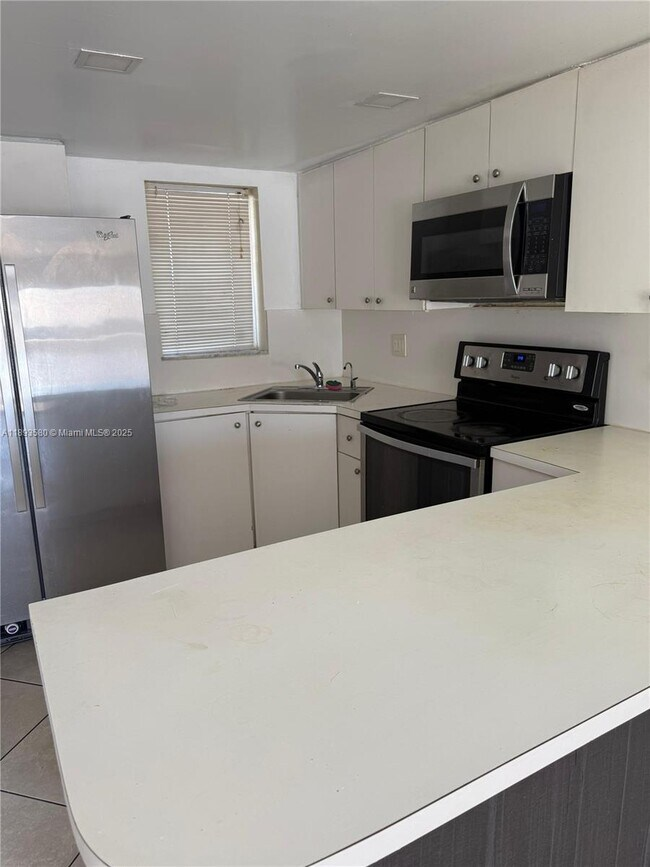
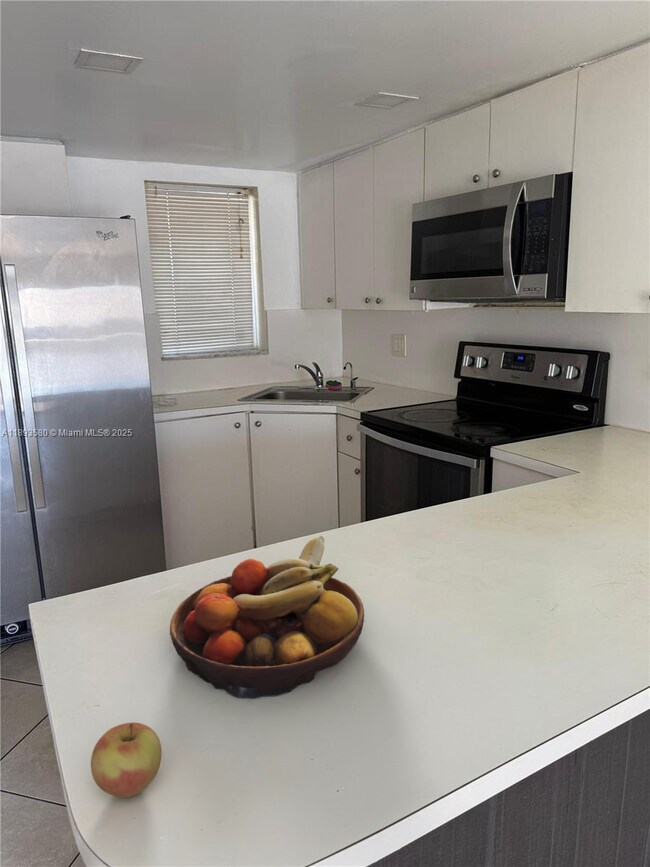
+ apple (126, 753)
+ fruit bowl (267, 602)
